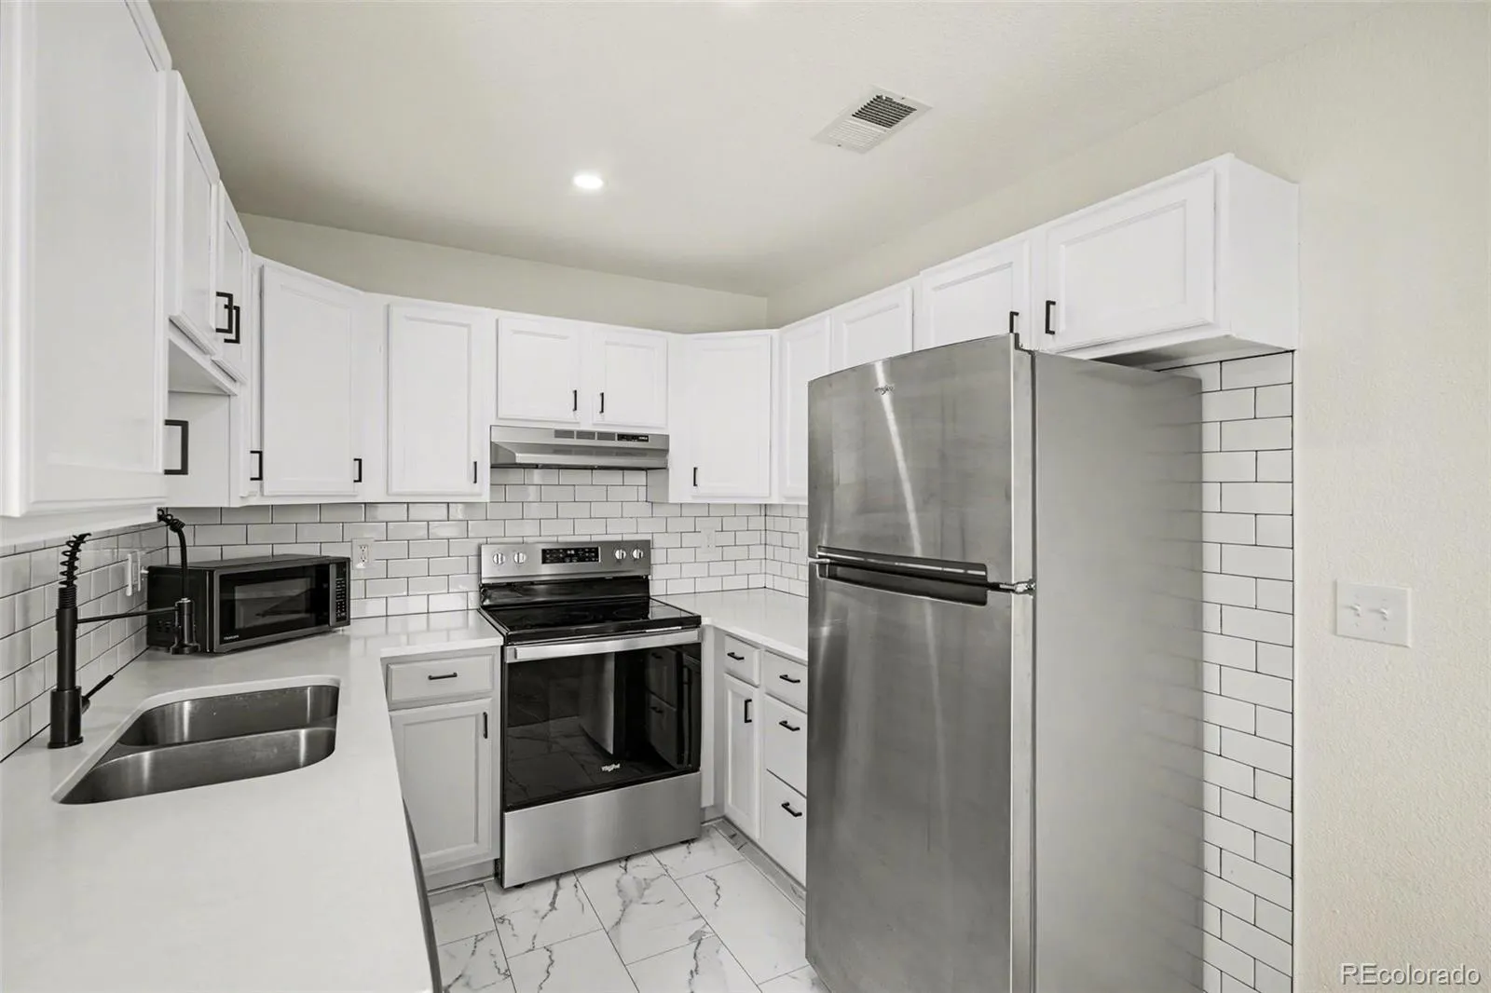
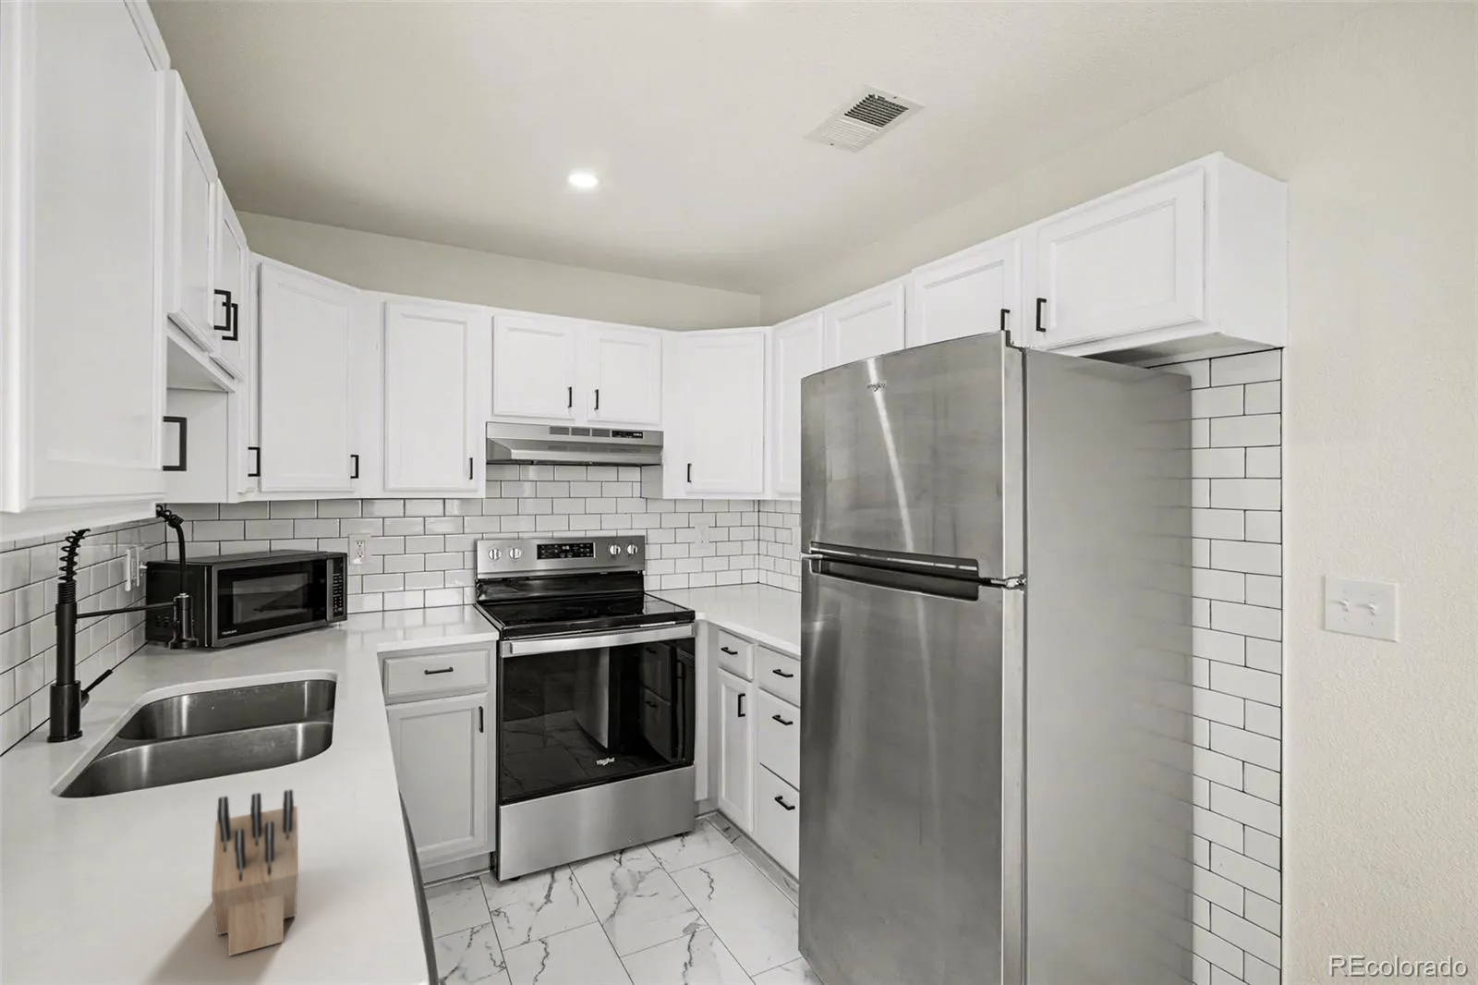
+ knife block (258, 844)
